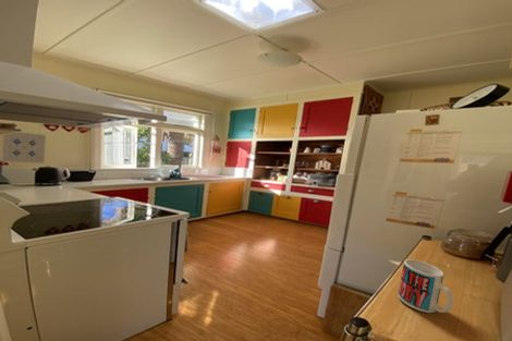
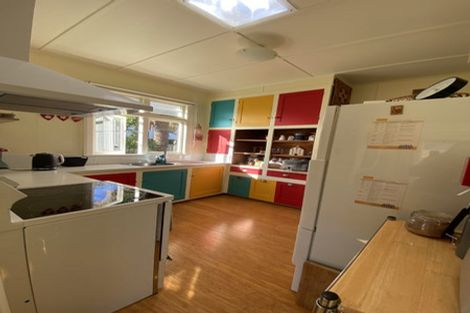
- wall art (24, 147)
- mug (426, 288)
